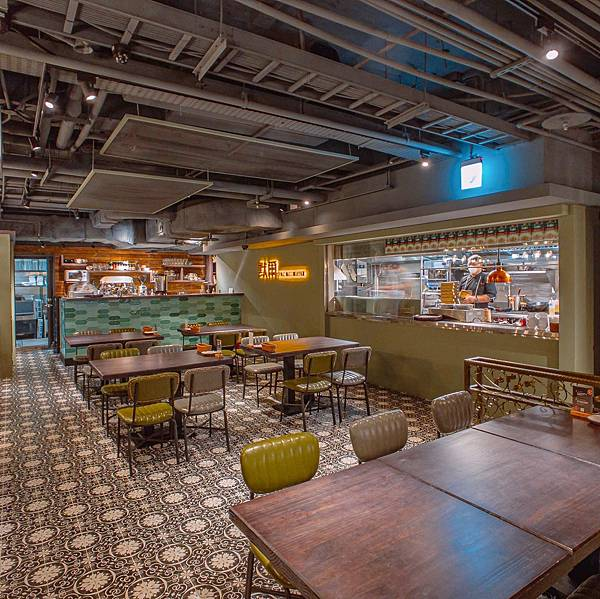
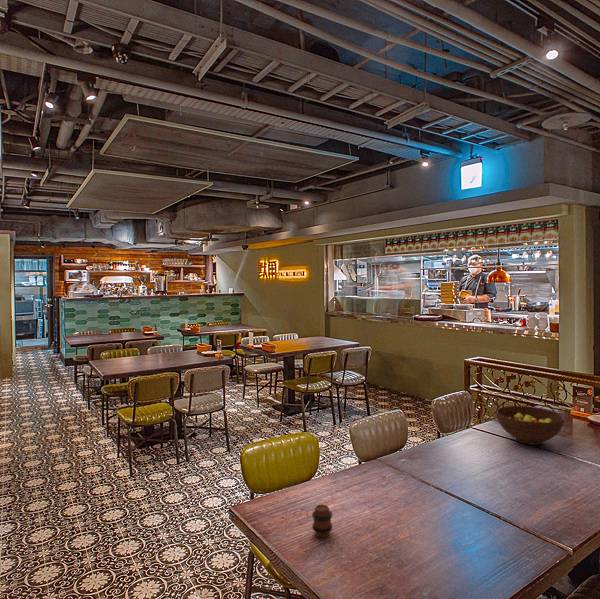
+ fruit bowl (529, 427)
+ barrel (322, 520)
